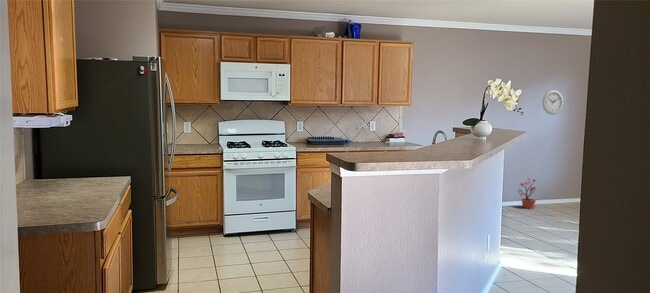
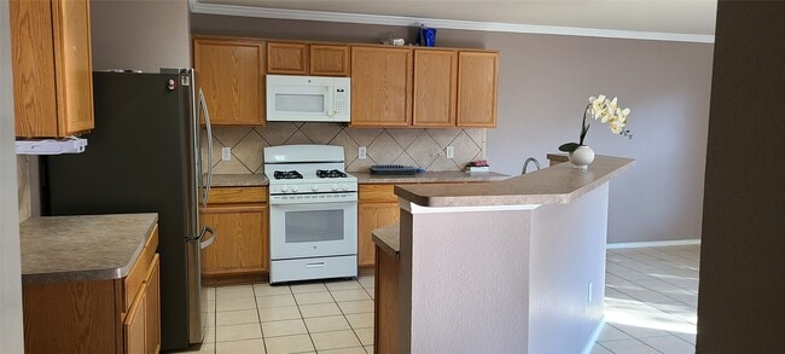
- wall clock (553, 102)
- potted plant (530, 193)
